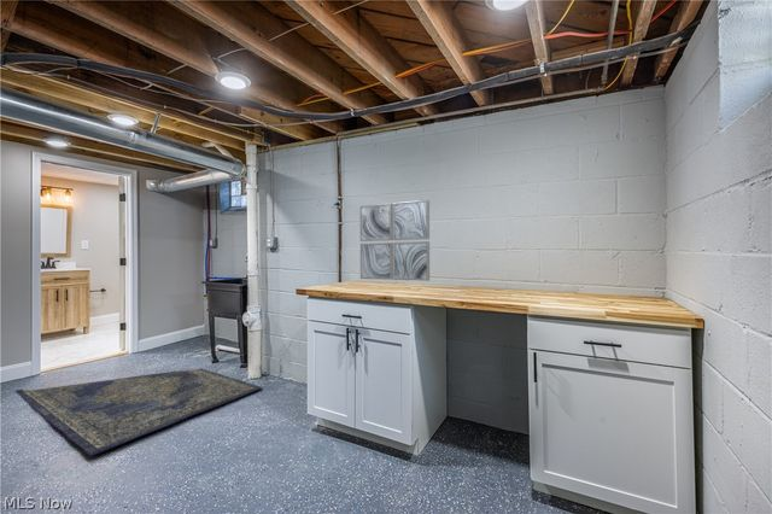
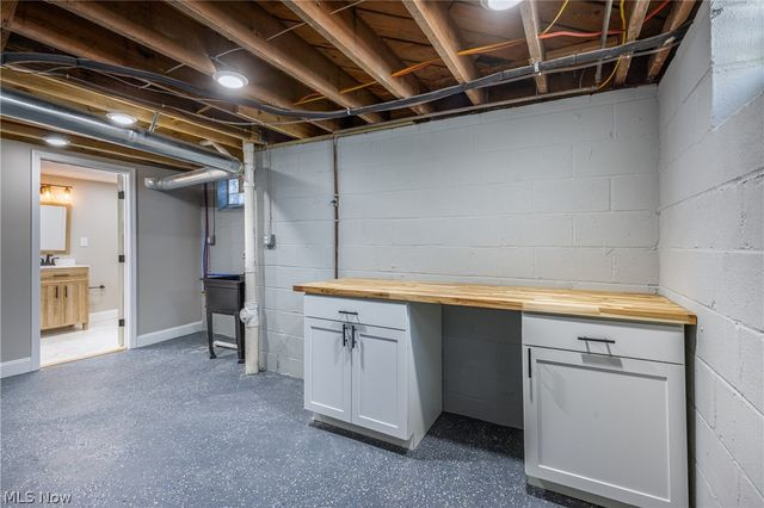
- rug (139, 389)
- wall art (392, 243)
